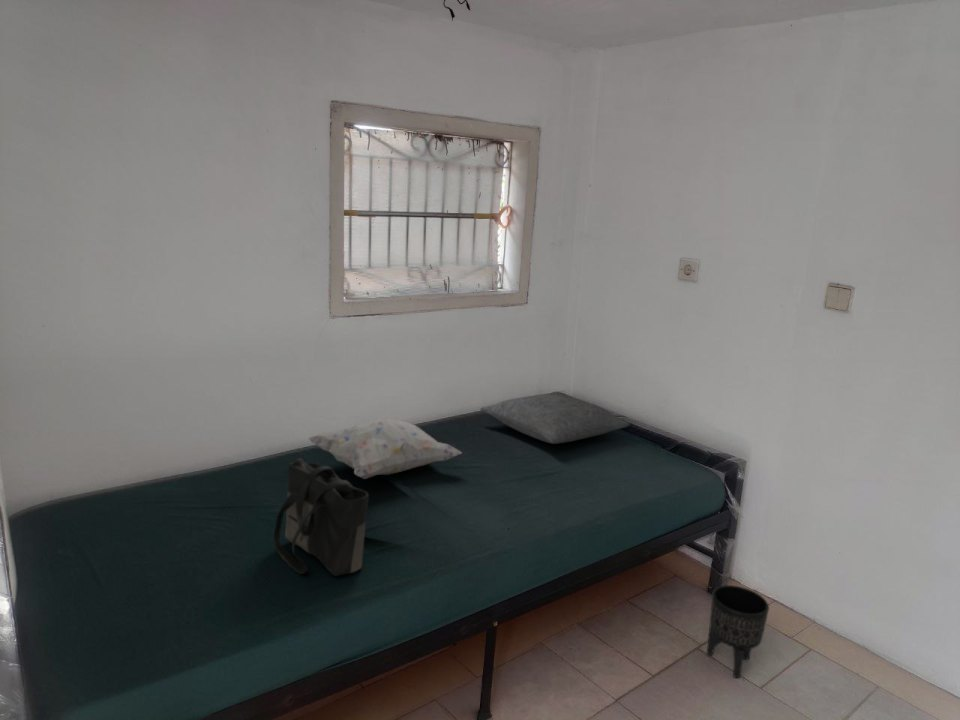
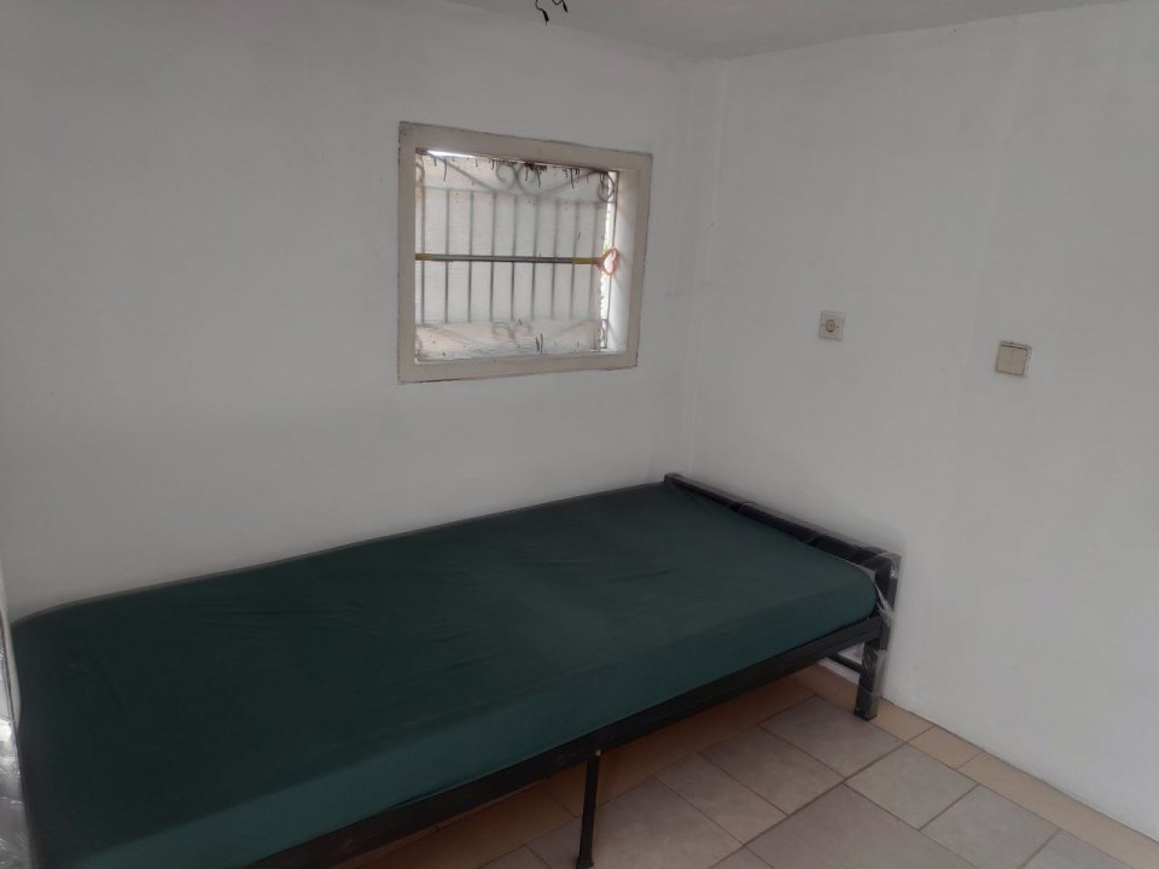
- tote bag (315, 517)
- pillow (554, 416)
- planter (735, 631)
- decorative pillow (385, 446)
